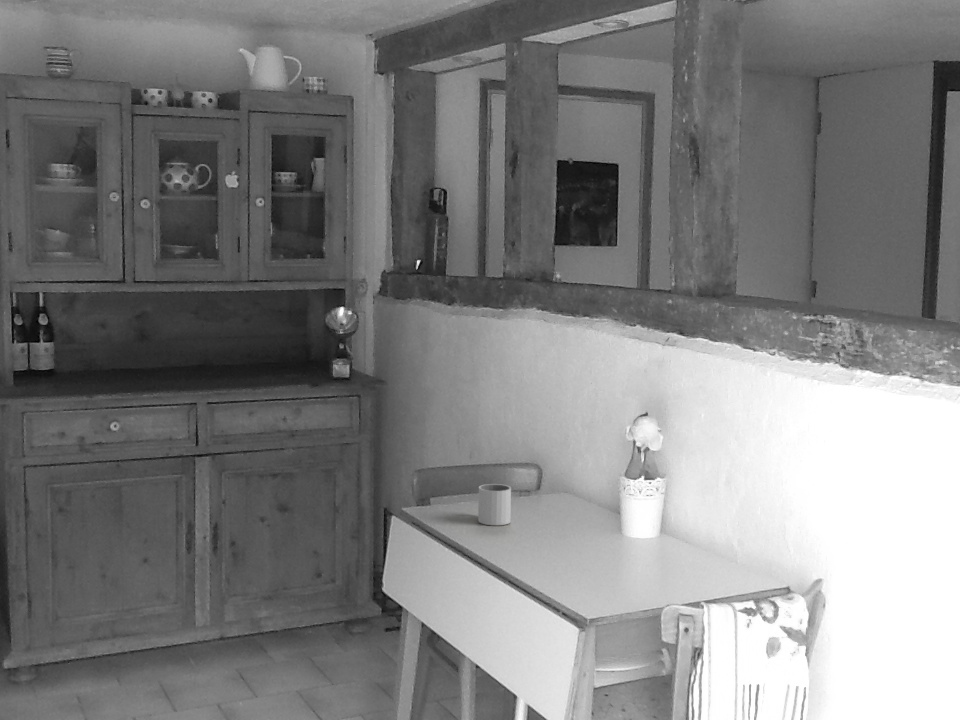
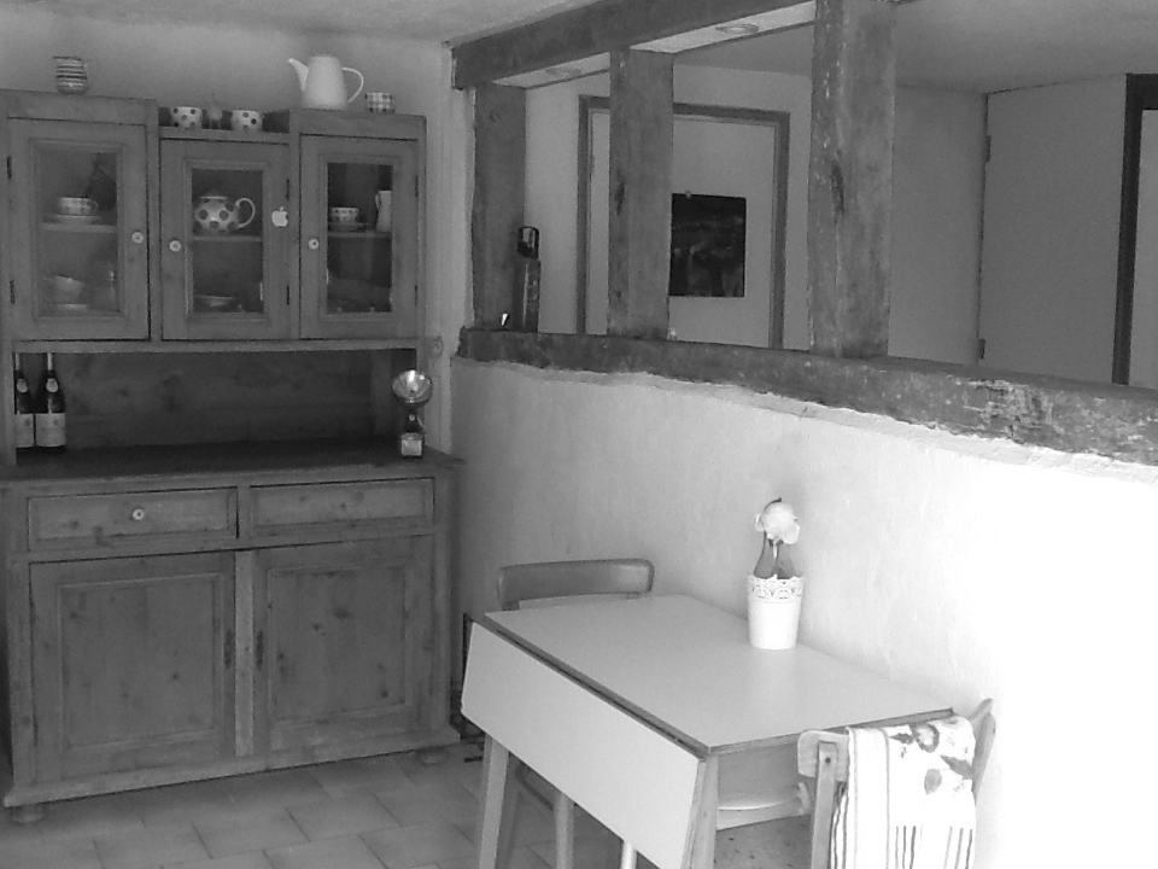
- mug (491, 502)
